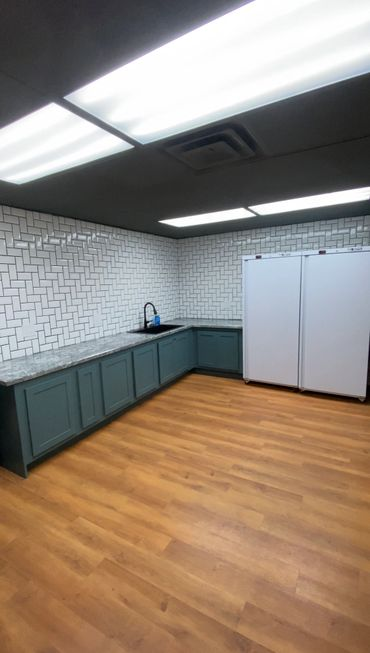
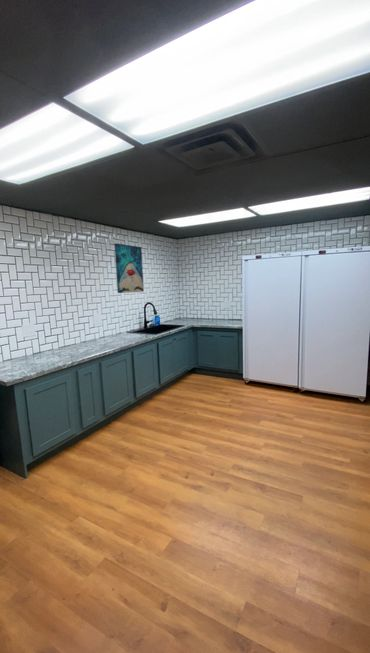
+ wall art (130, 269)
